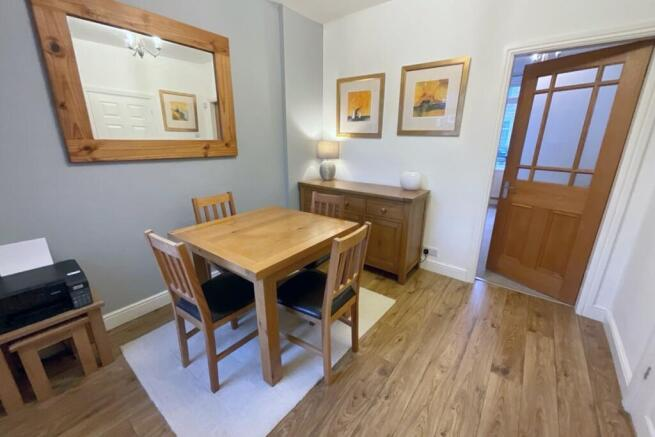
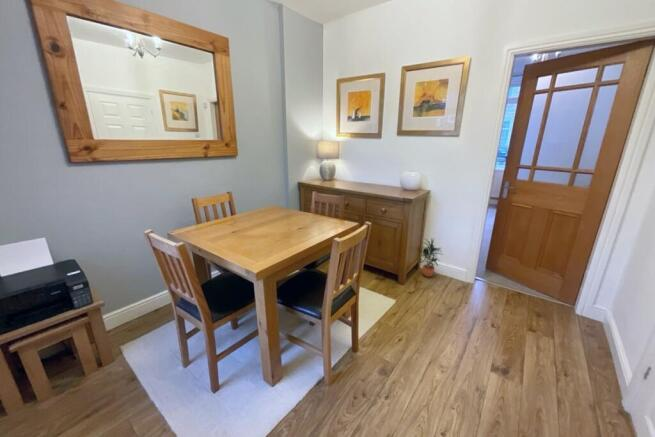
+ potted plant (431, 257)
